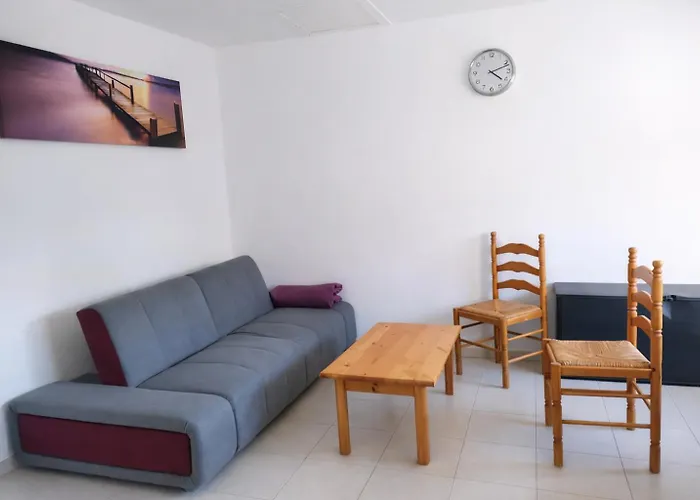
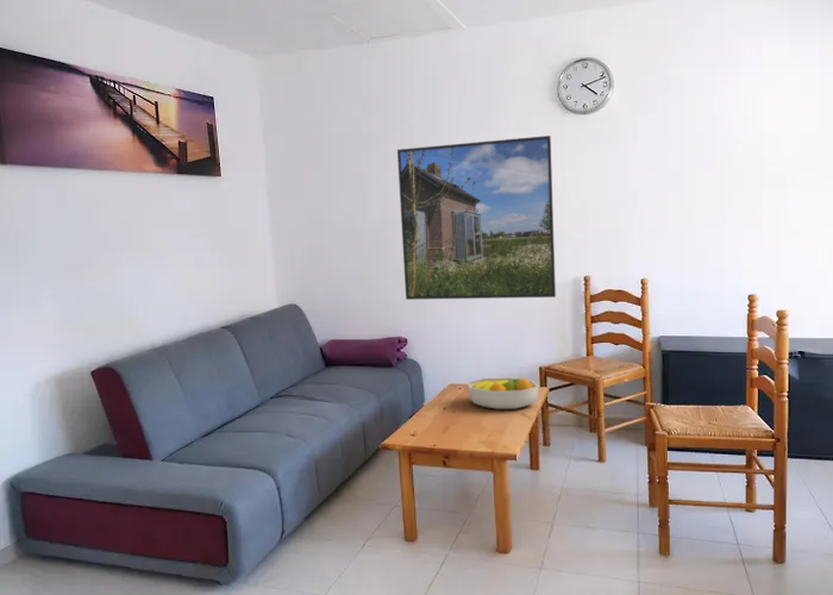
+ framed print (474, 221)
+ fruit bowl (501, 389)
